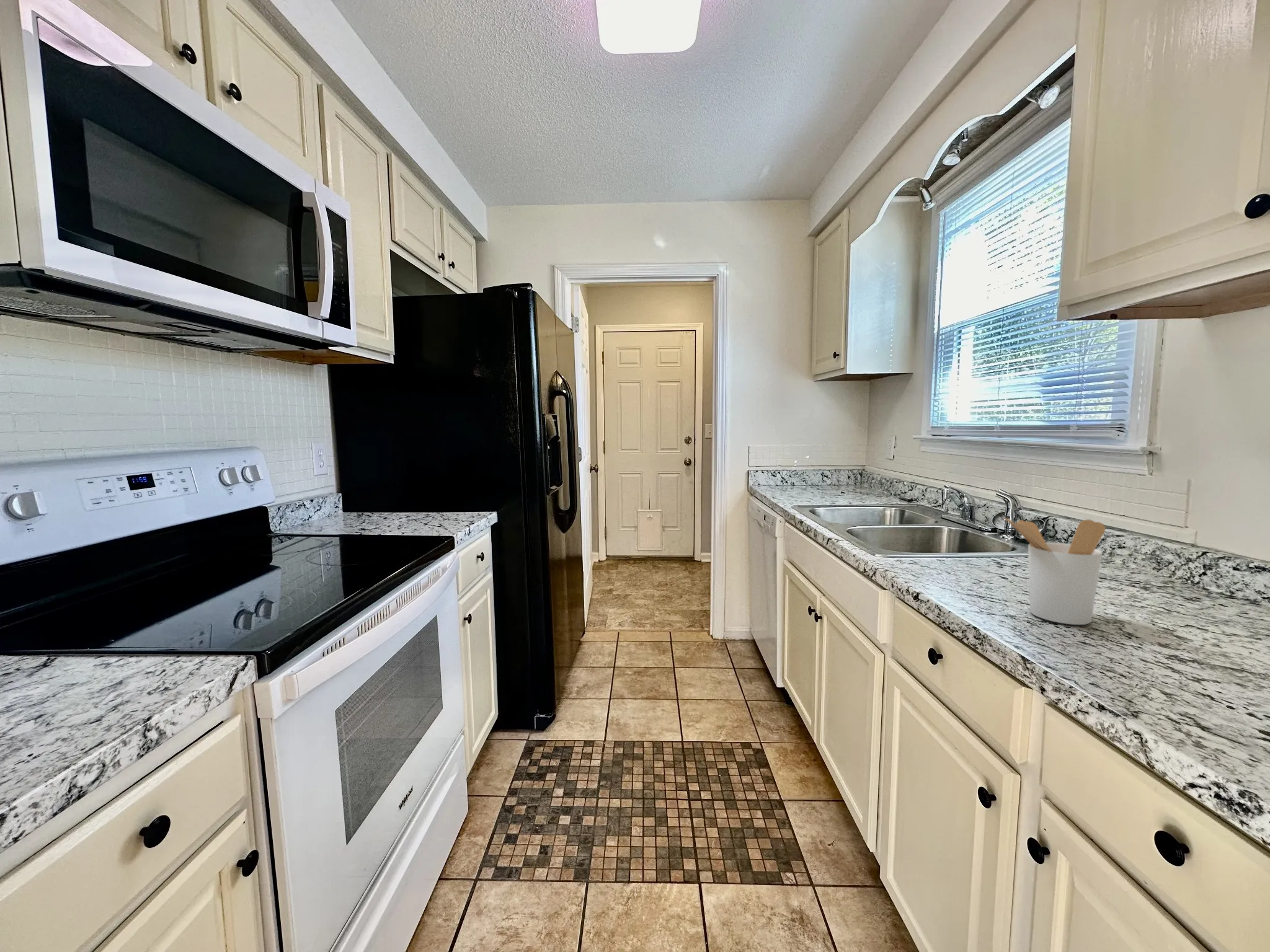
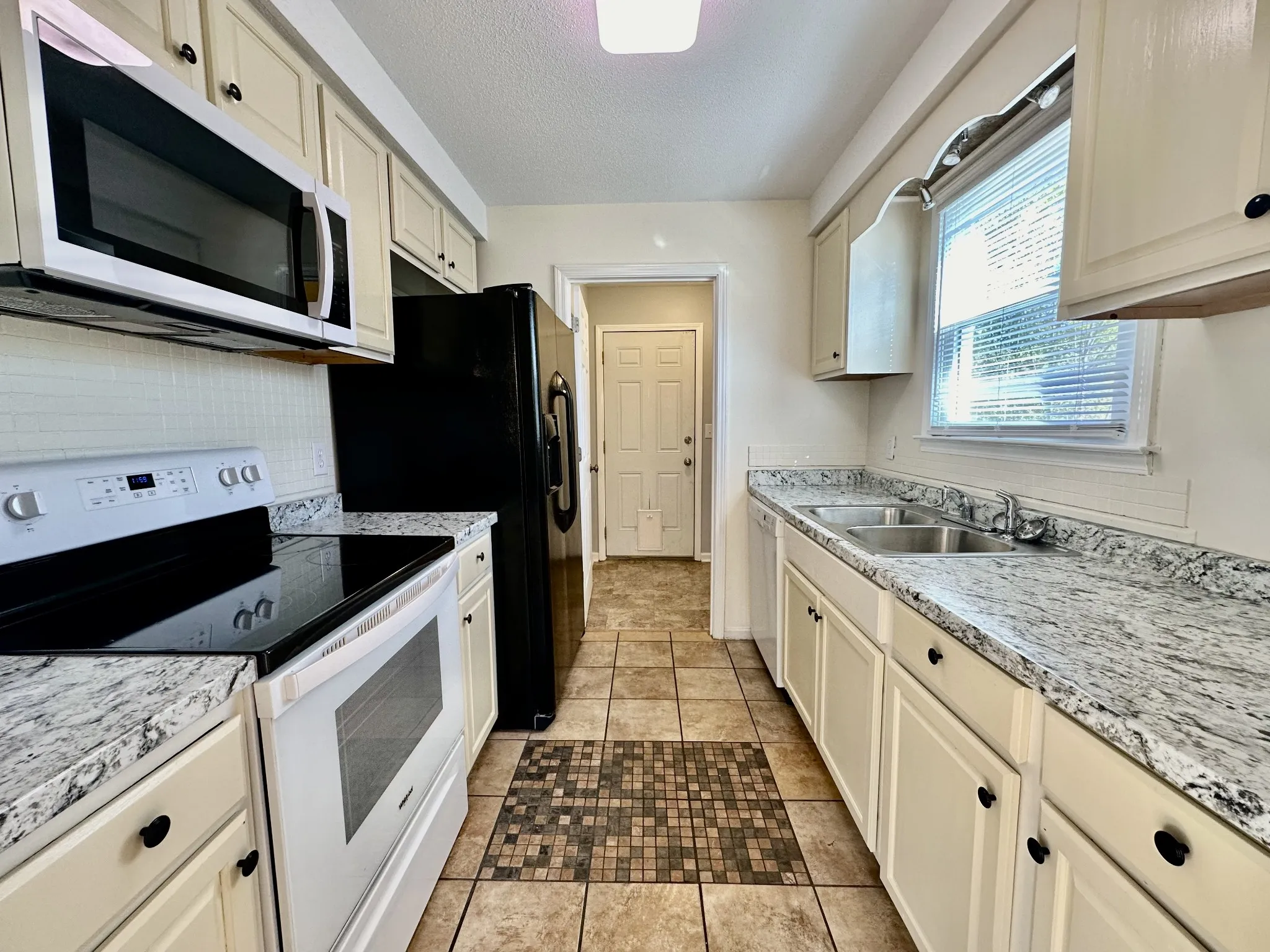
- utensil holder (1047, 565)
